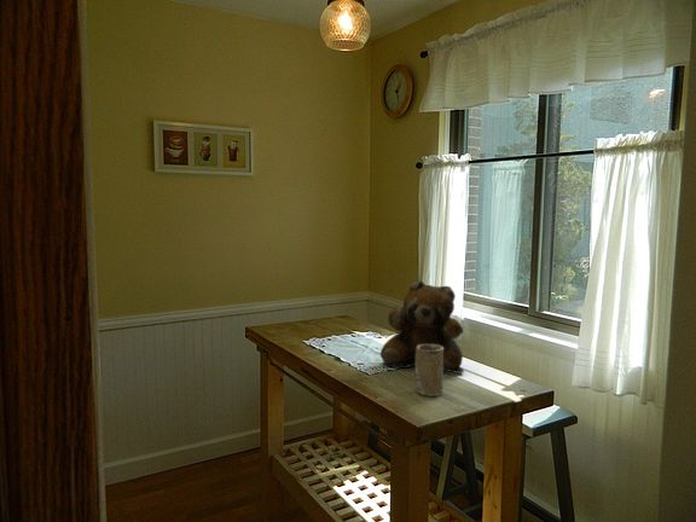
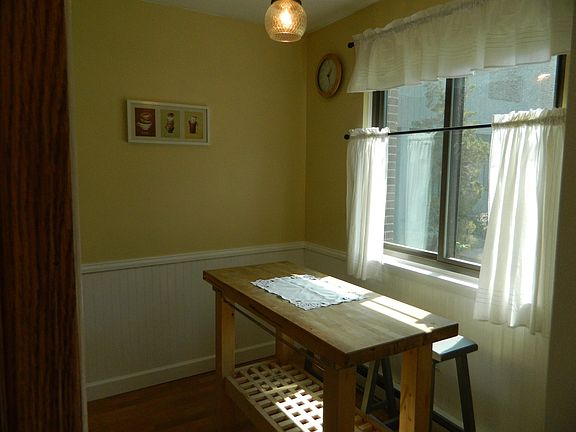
- teddy bear (423, 319)
- mug (425, 367)
